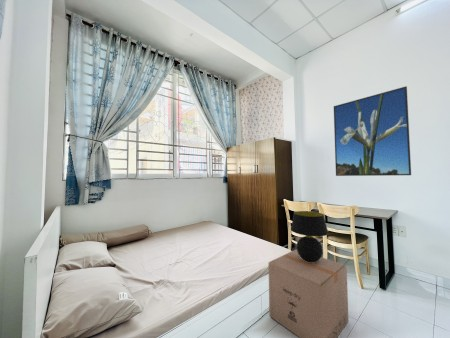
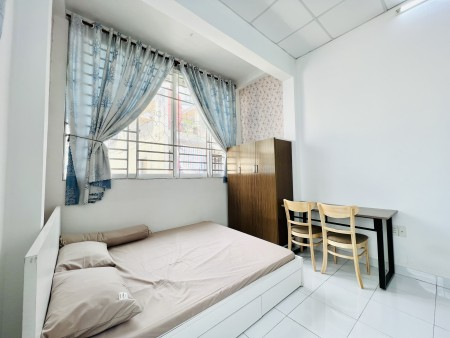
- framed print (367, 136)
- cardboard box (307, 291)
- table lamp (309, 236)
